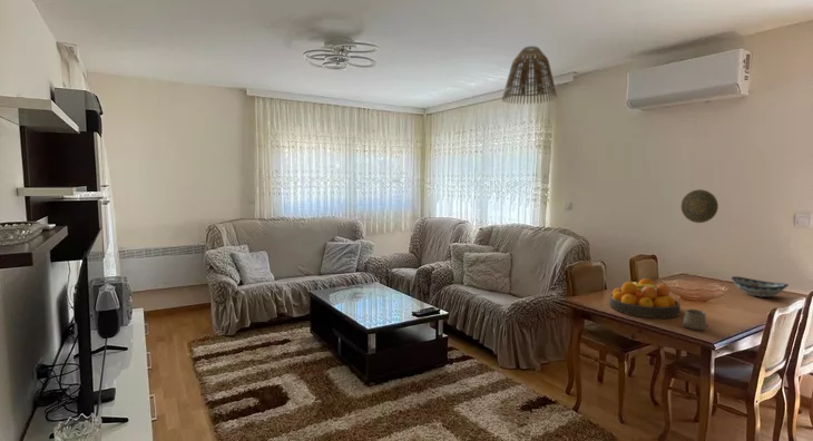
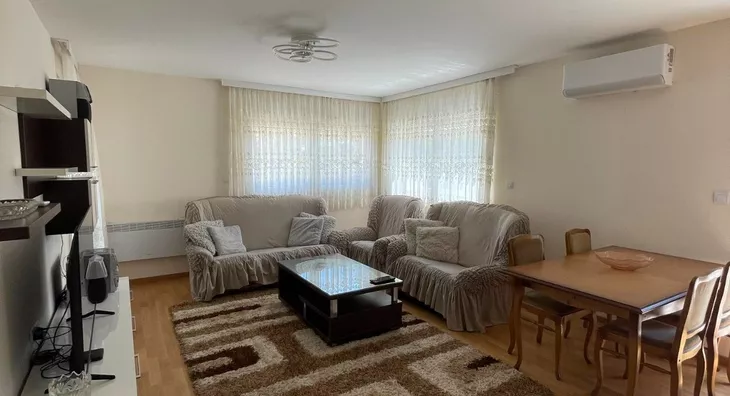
- decorative bowl (758, 287)
- cup (695, 320)
- fruit bowl (644, 295)
- decorative plate (698, 206)
- lamp shade (530, 74)
